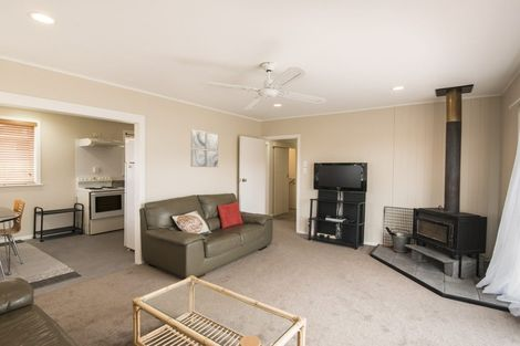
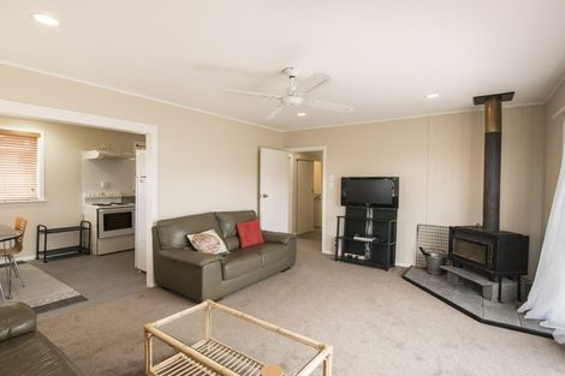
- wall art (205, 148)
